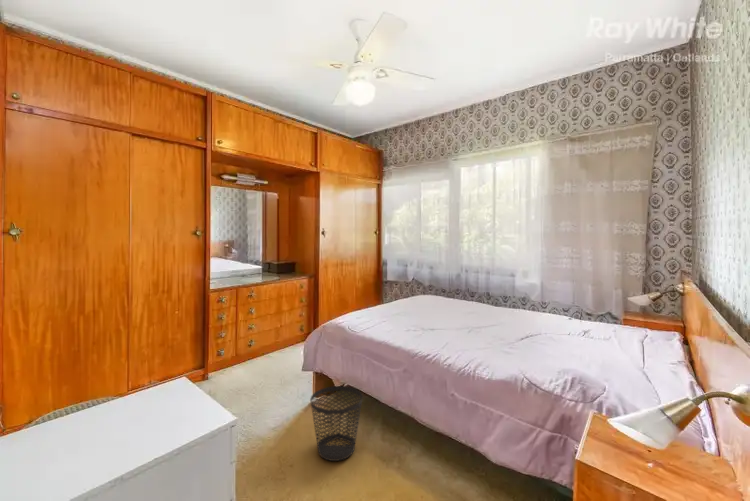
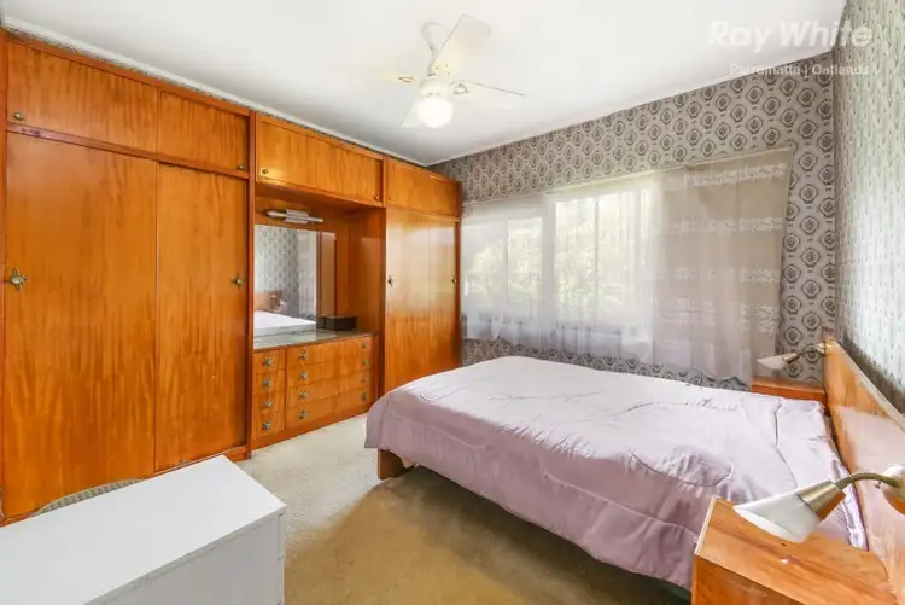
- wastebasket (337, 423)
